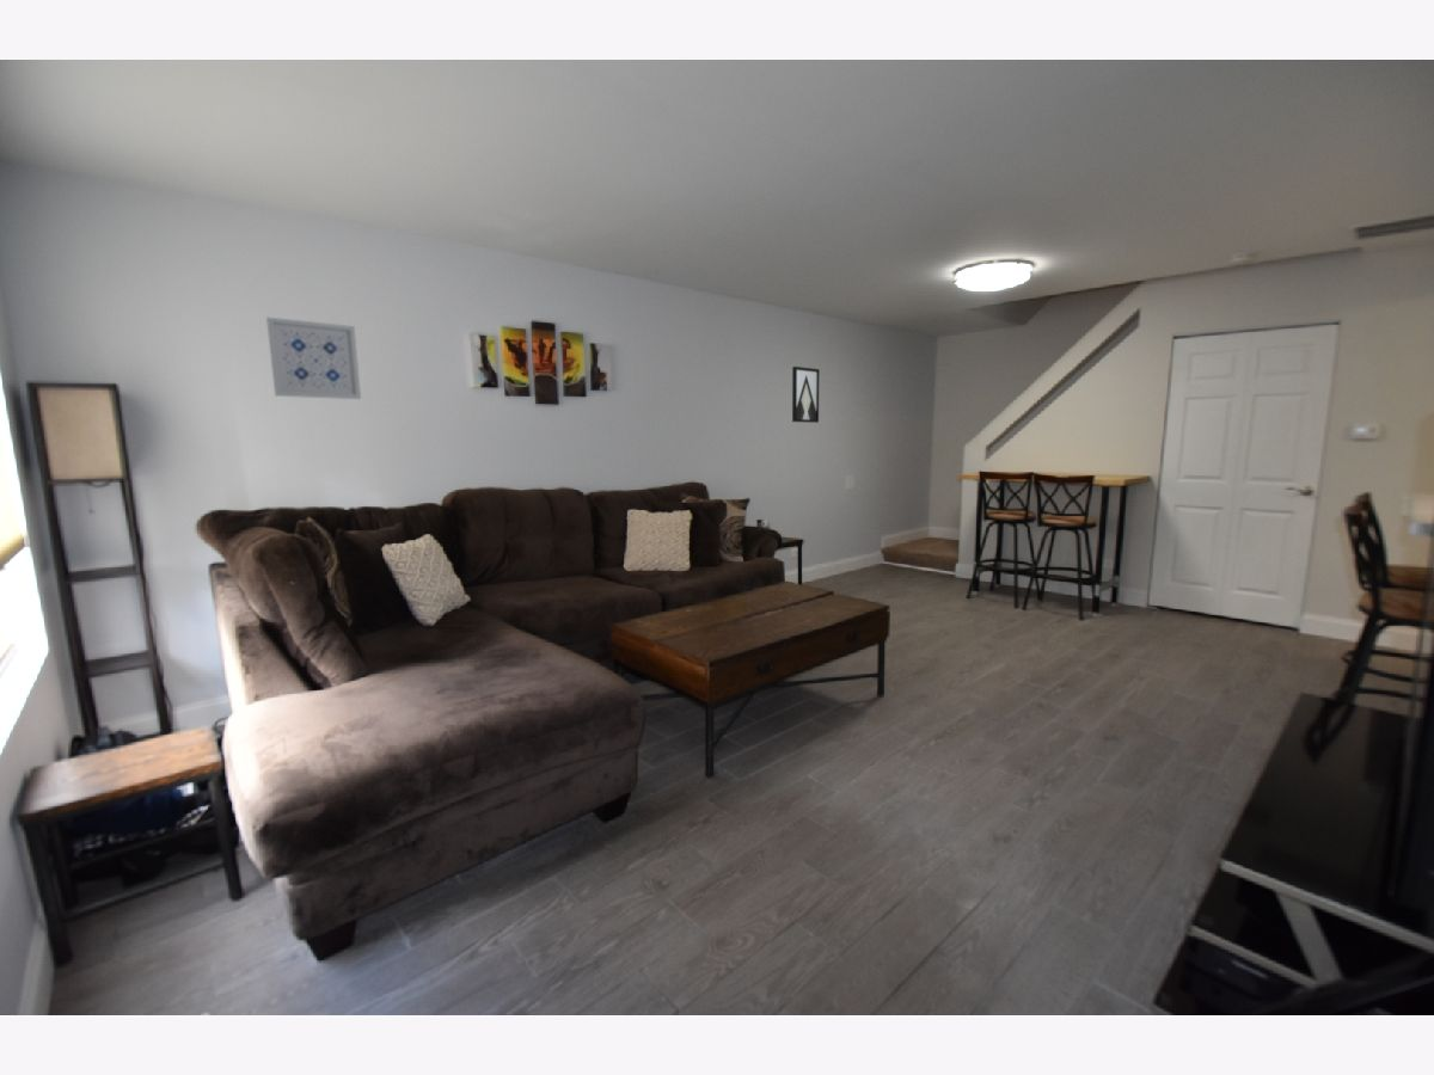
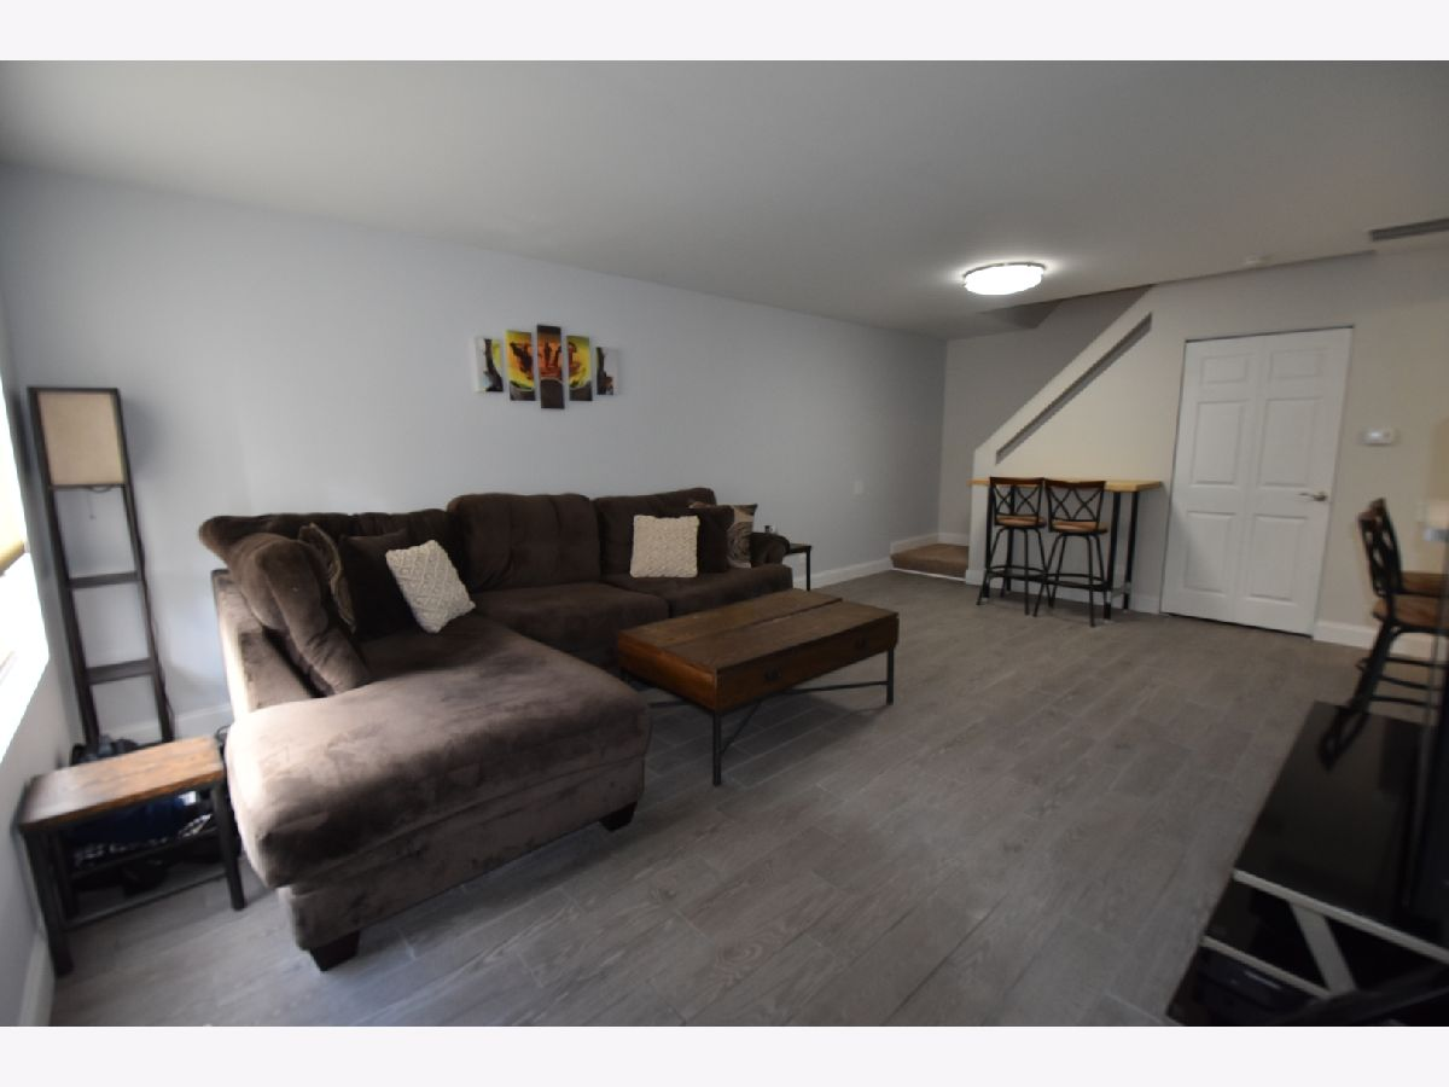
- wall art (315, 360)
- wall art (805, 394)
